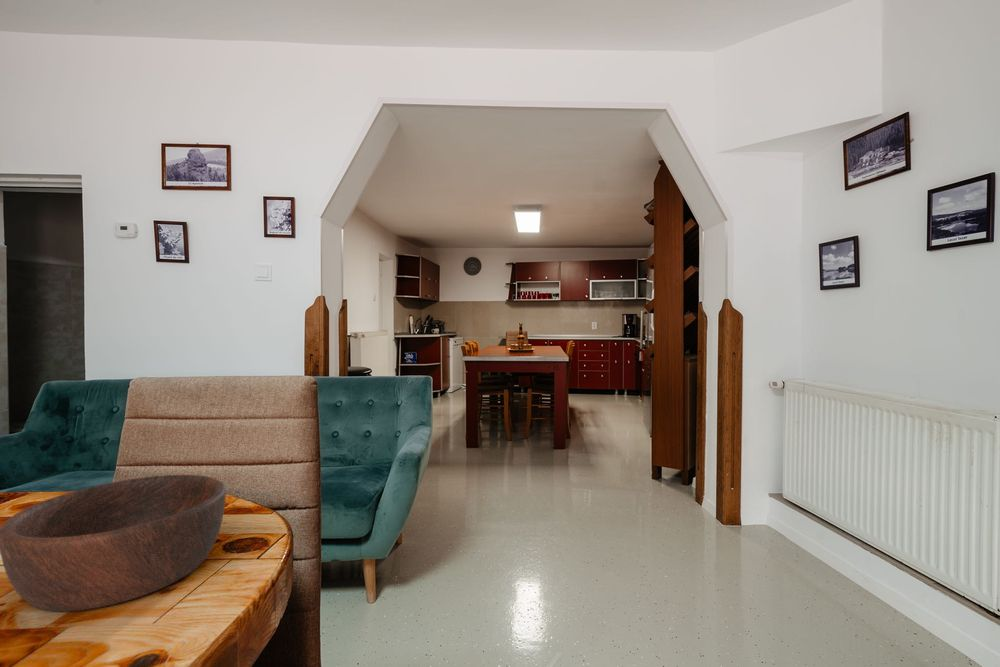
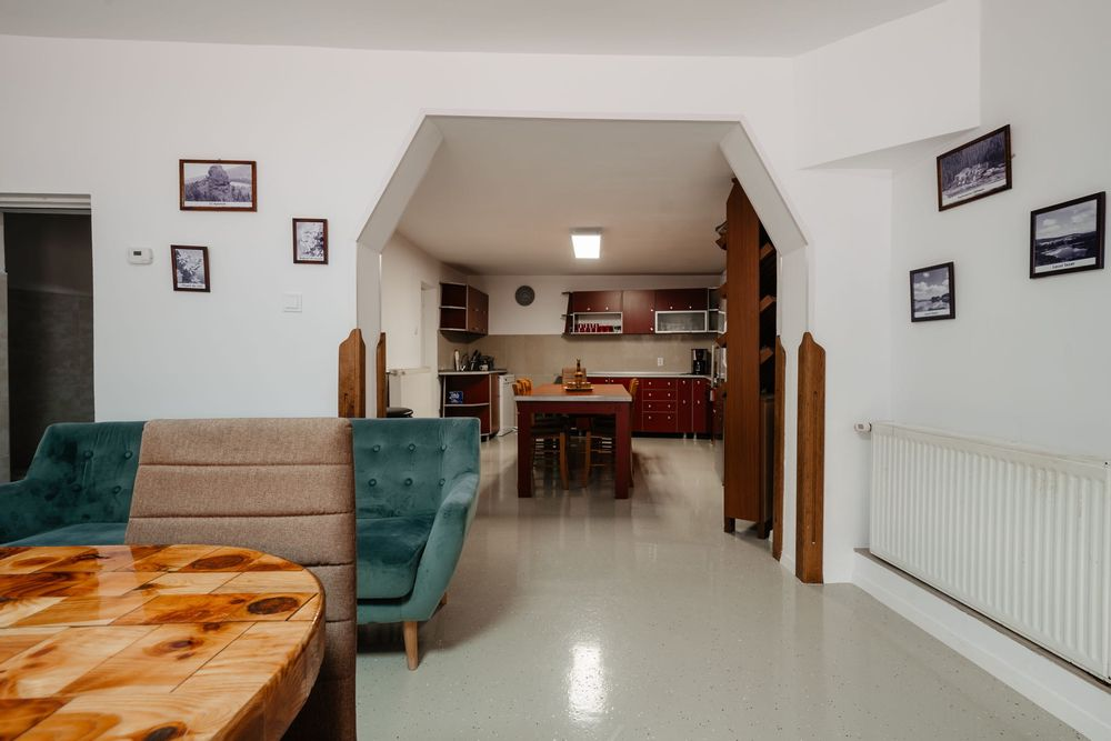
- wooden bowl (125, 536)
